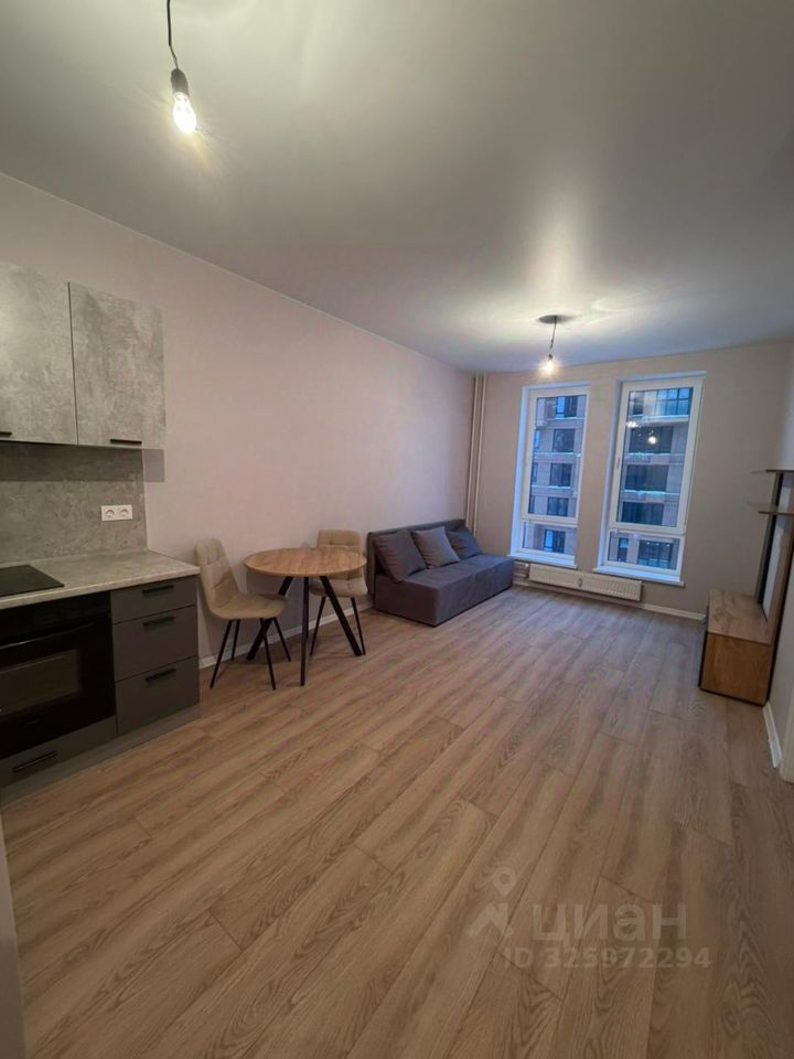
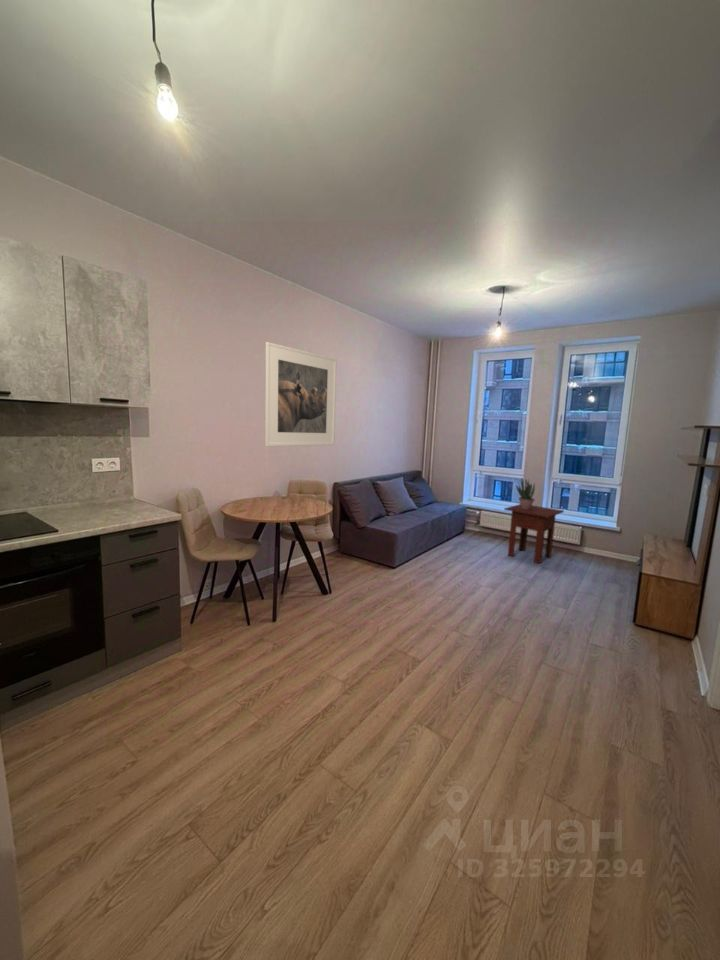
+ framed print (303, 399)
+ potted plant (525, 493)
+ side table (531, 529)
